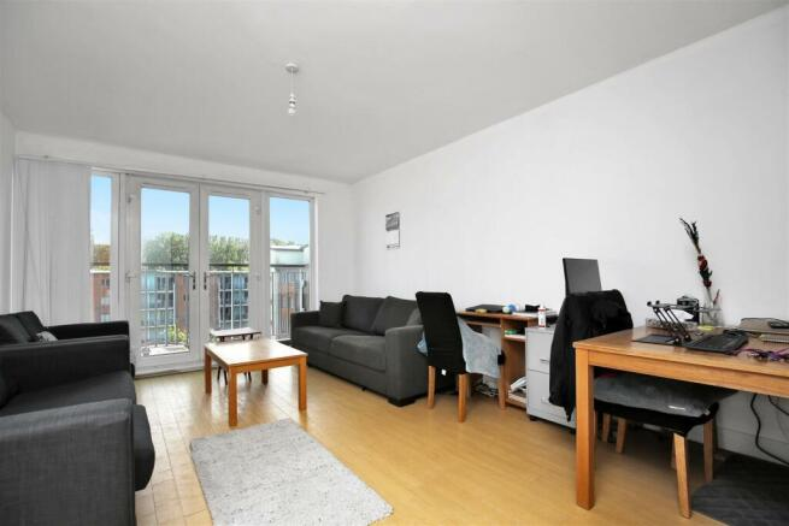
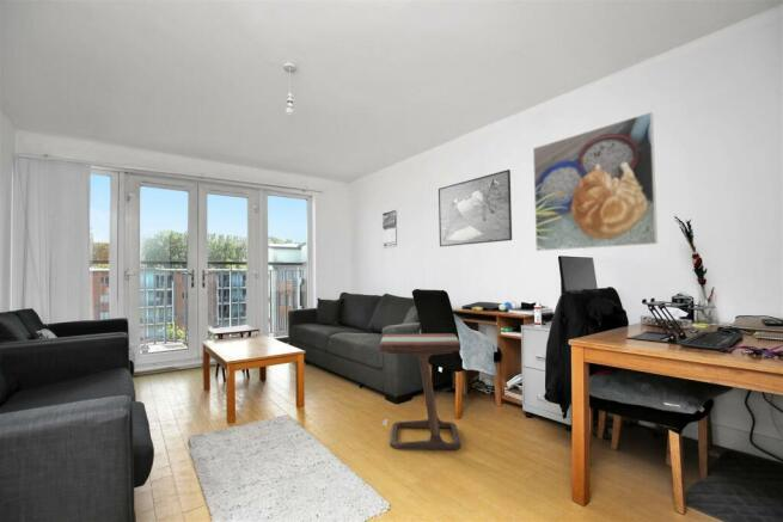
+ side table (423, 387)
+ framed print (587, 190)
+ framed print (471, 211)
